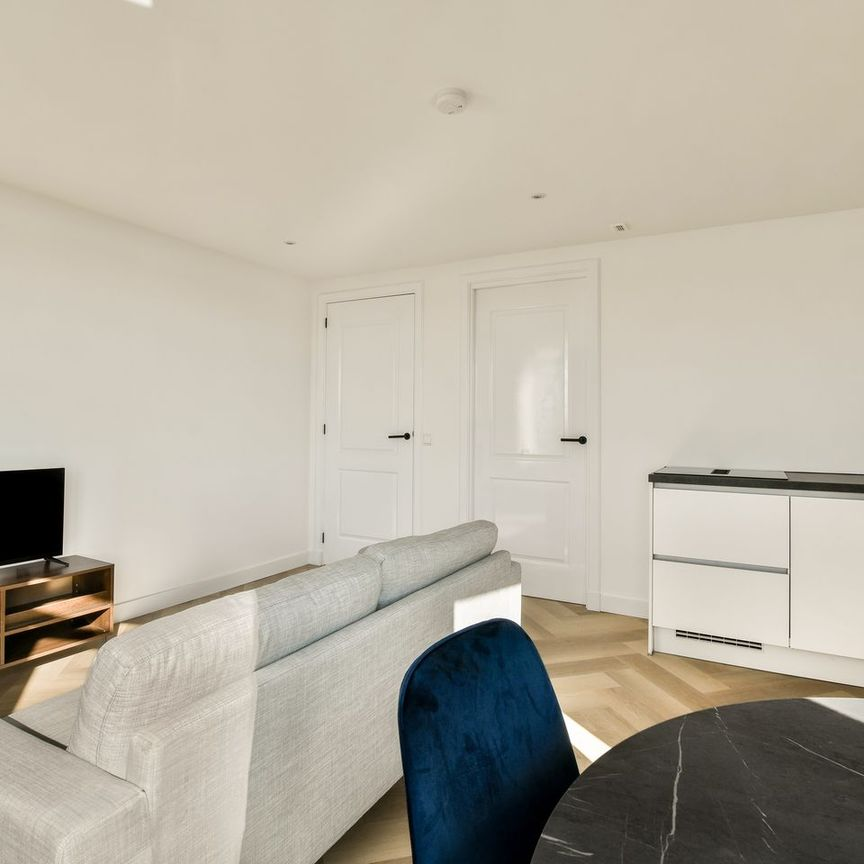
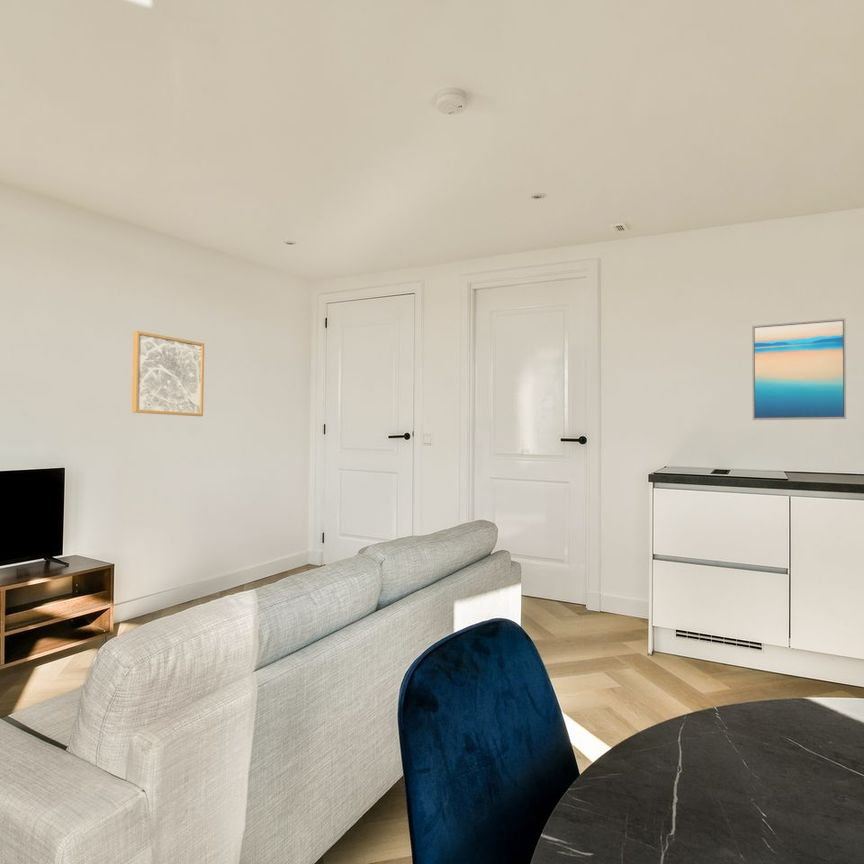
+ wall art (170, 375)
+ wall art (797, 371)
